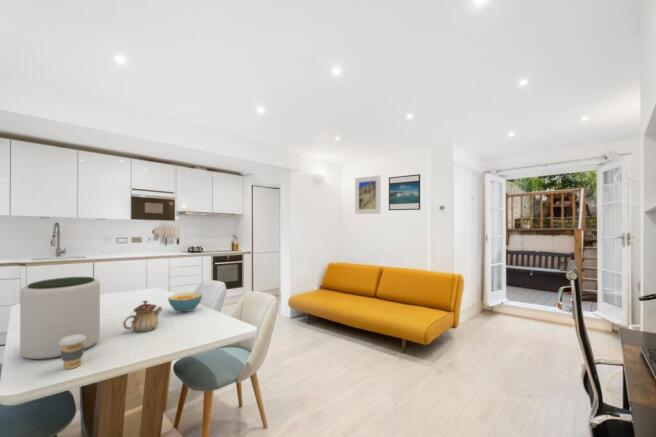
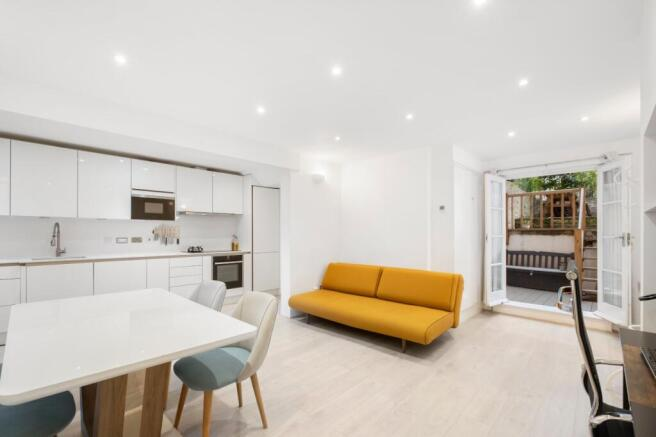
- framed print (403, 192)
- teapot (143, 315)
- plant pot (62, 314)
- coffee cup (72, 352)
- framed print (367, 195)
- cereal bowl (185, 303)
